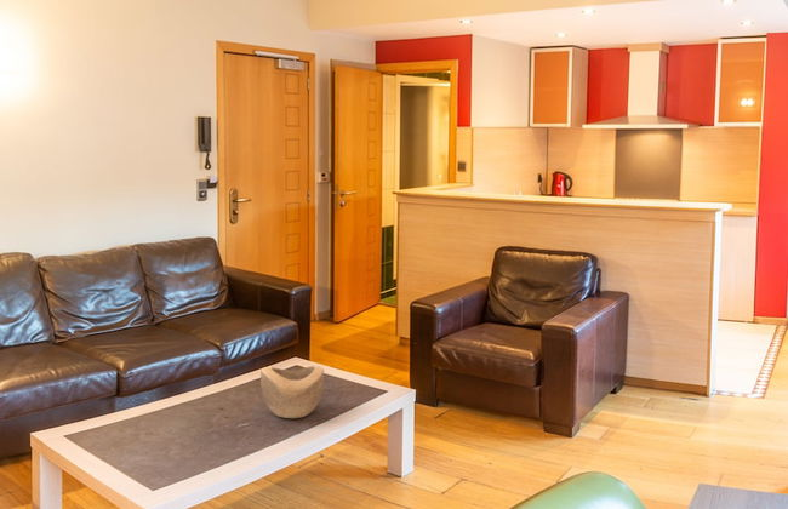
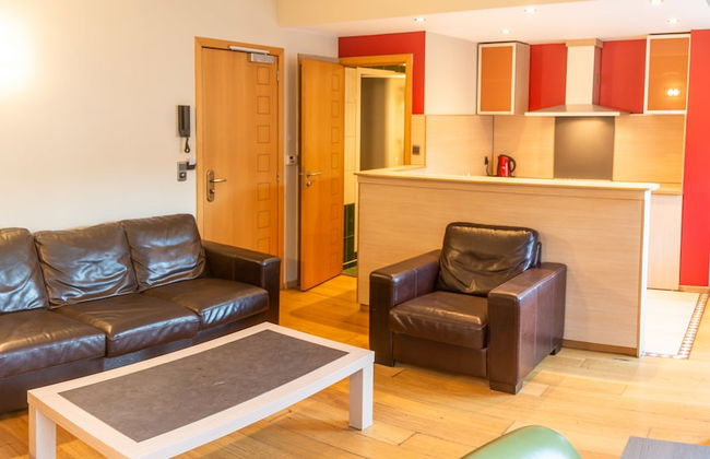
- decorative bowl (292, 390)
